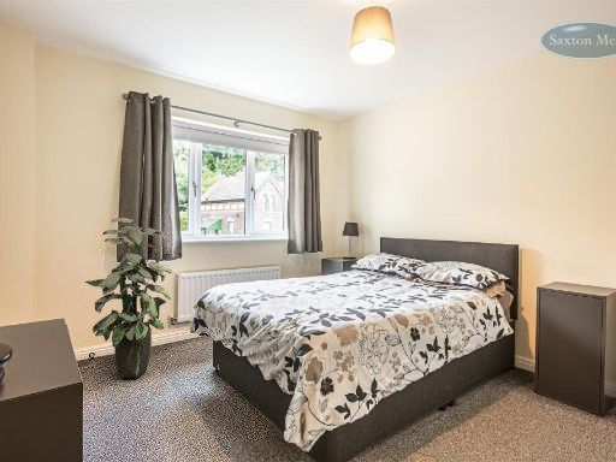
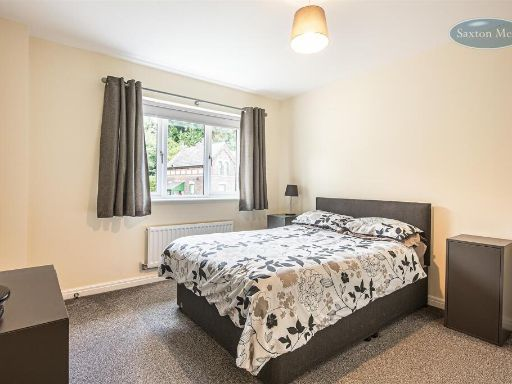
- indoor plant (130, 295)
